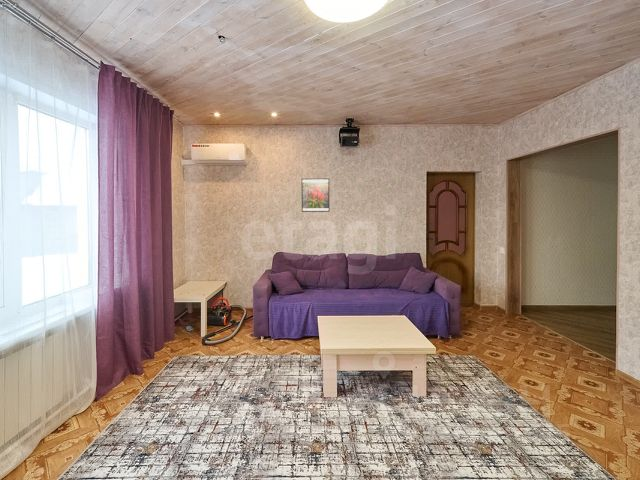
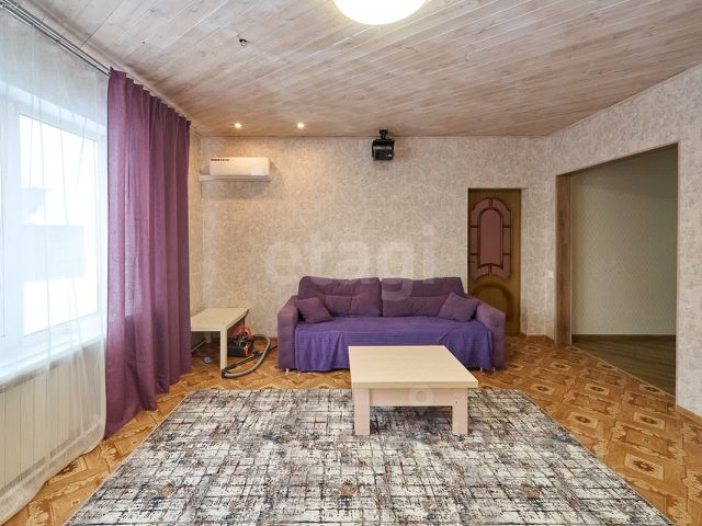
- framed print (315, 195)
